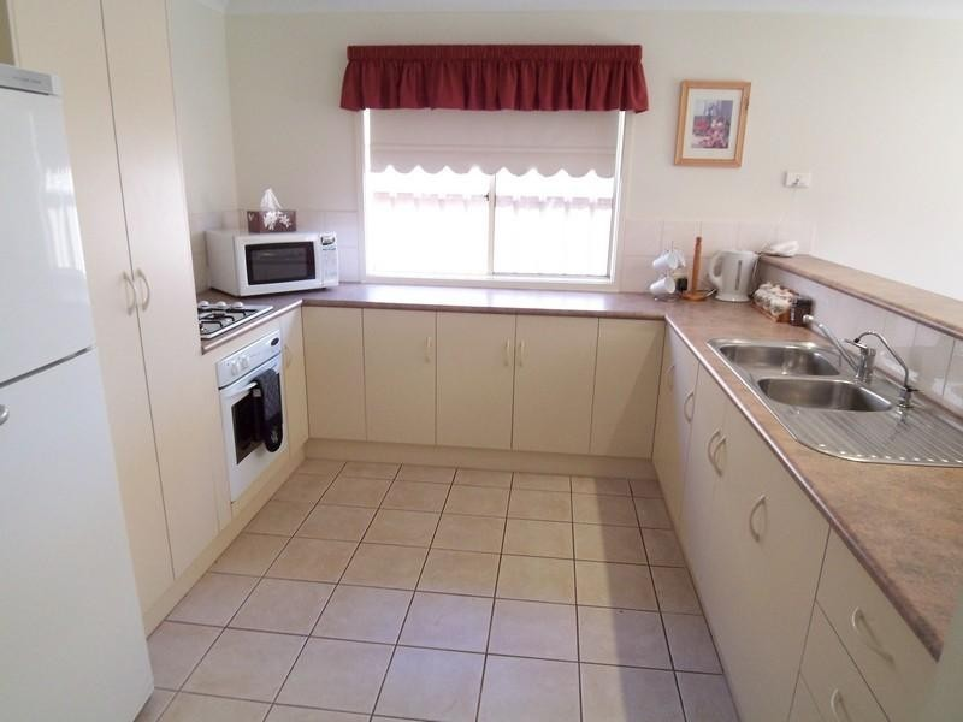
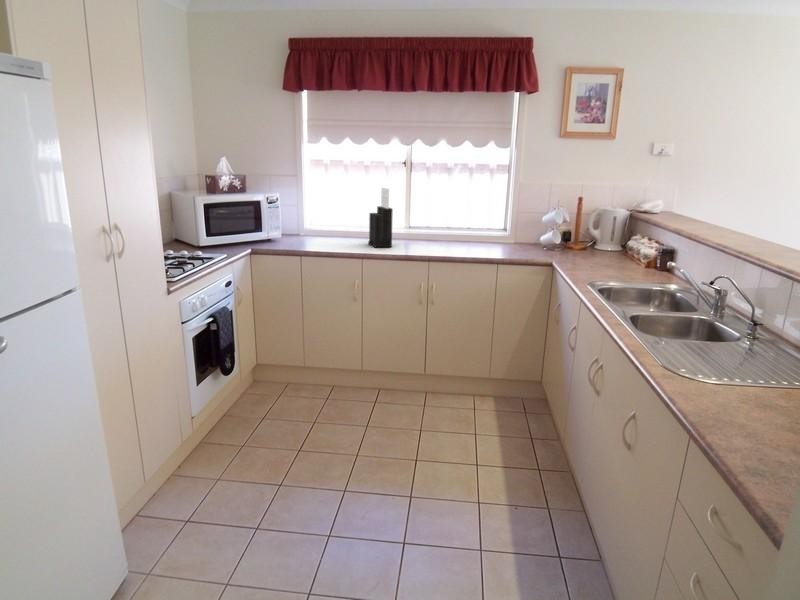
+ knife block (378, 217)
